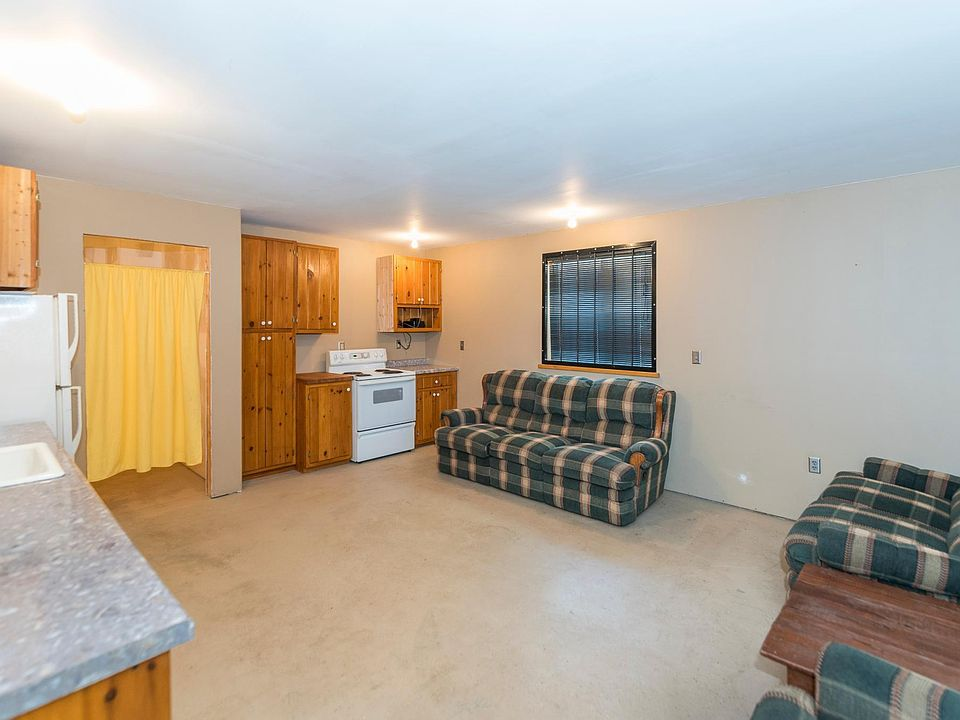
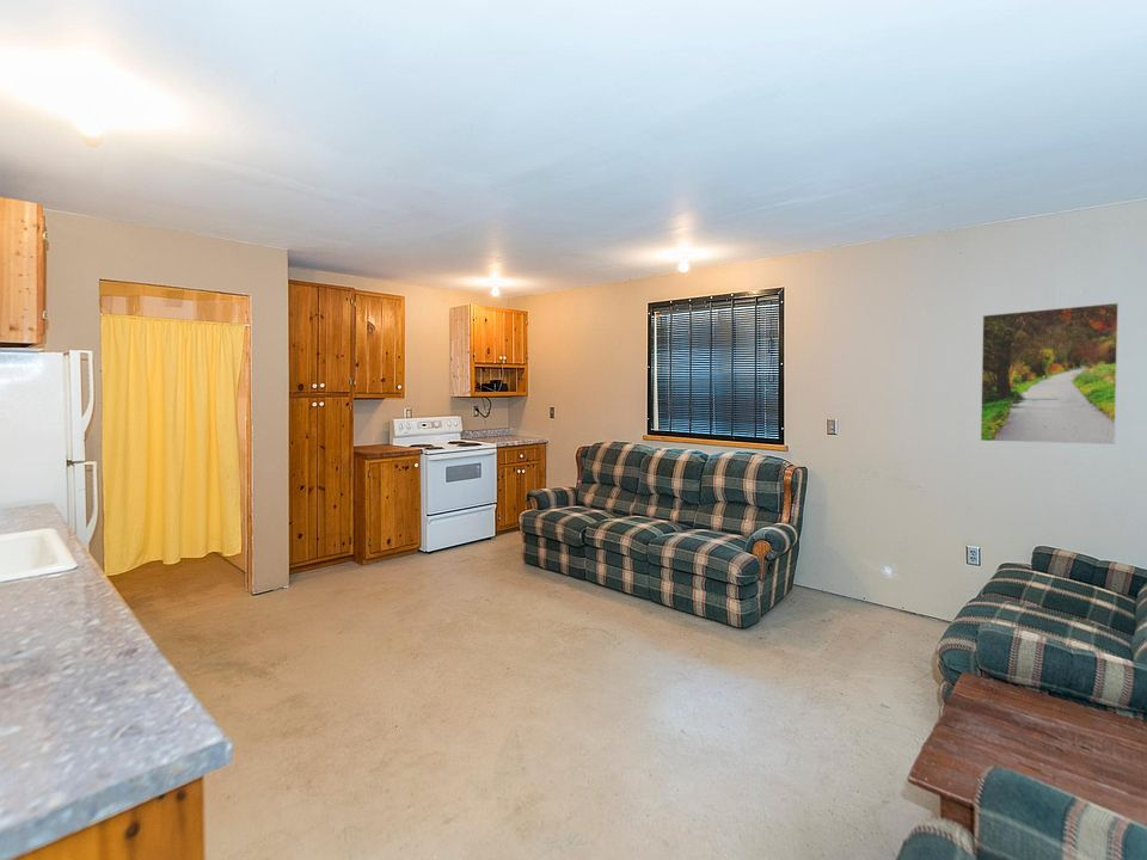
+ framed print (1044, 376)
